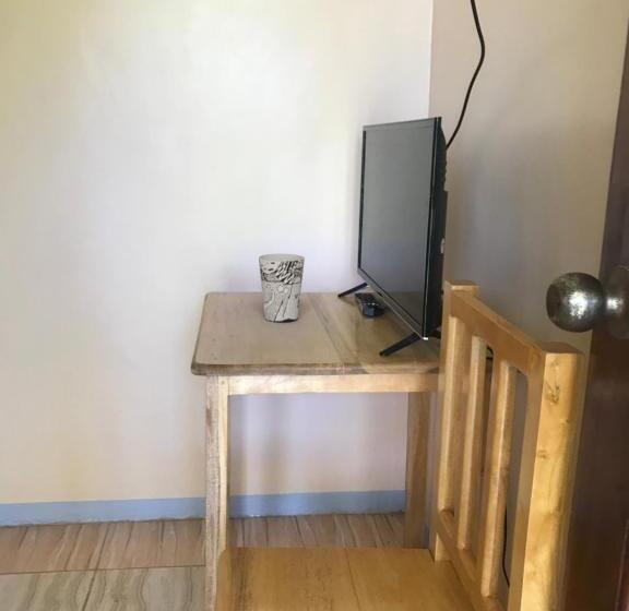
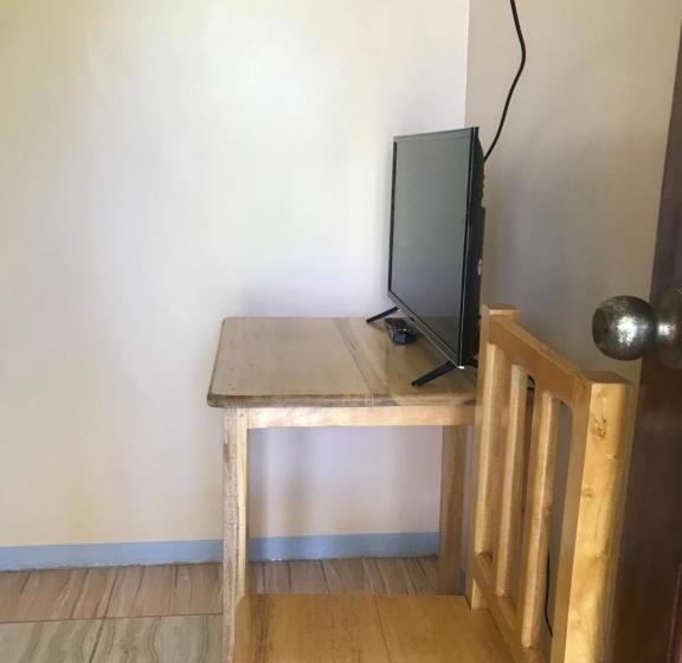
- cup (281, 287)
